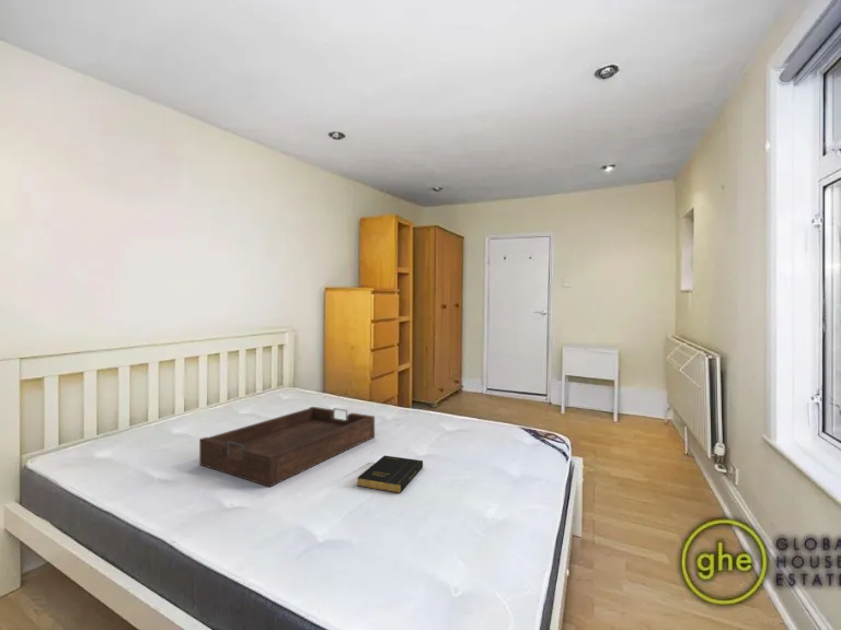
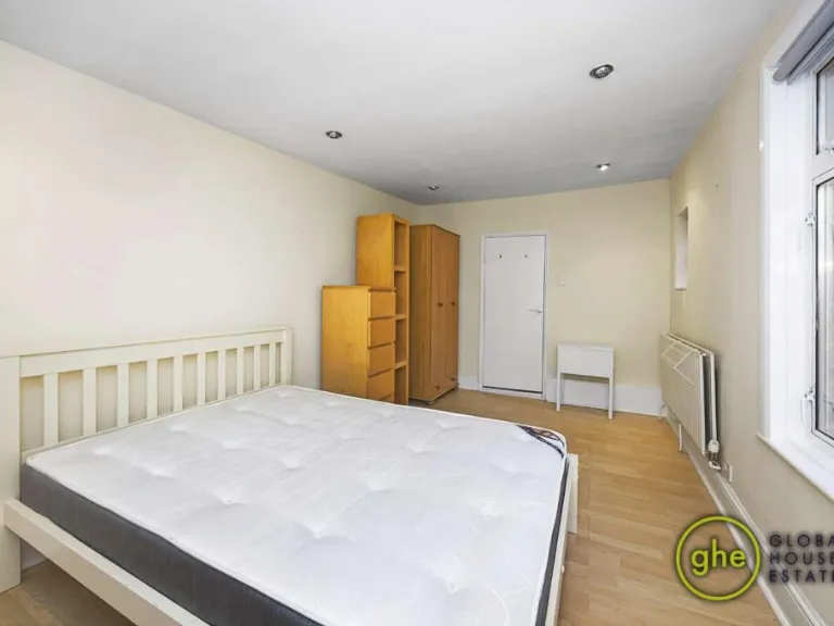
- tray (296, 436)
- book (392, 471)
